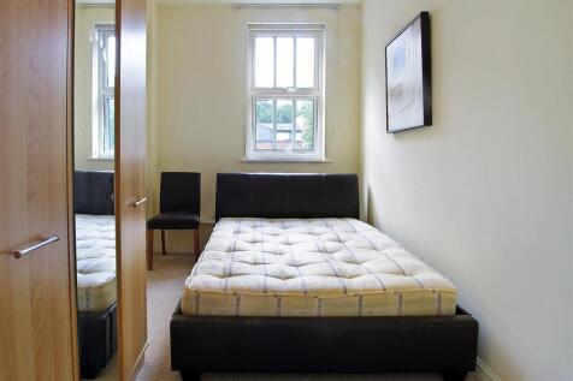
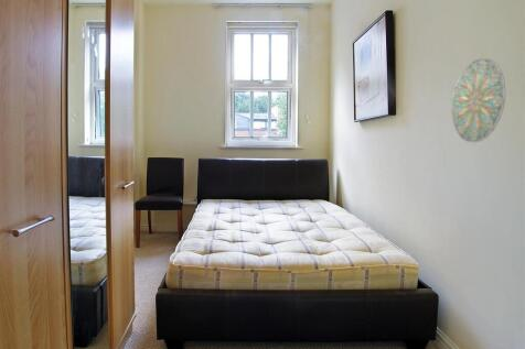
+ decorative plate (474, 101)
